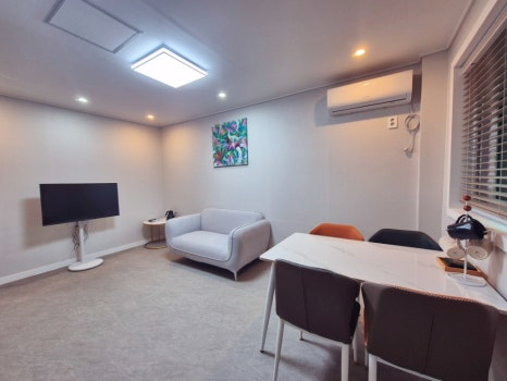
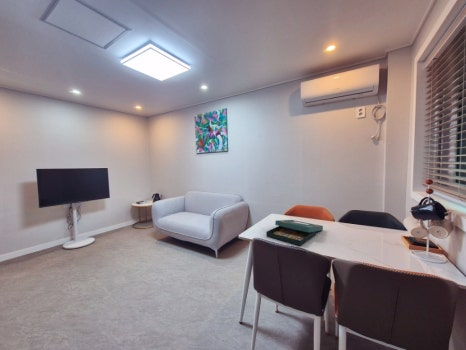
+ board game (295, 227)
